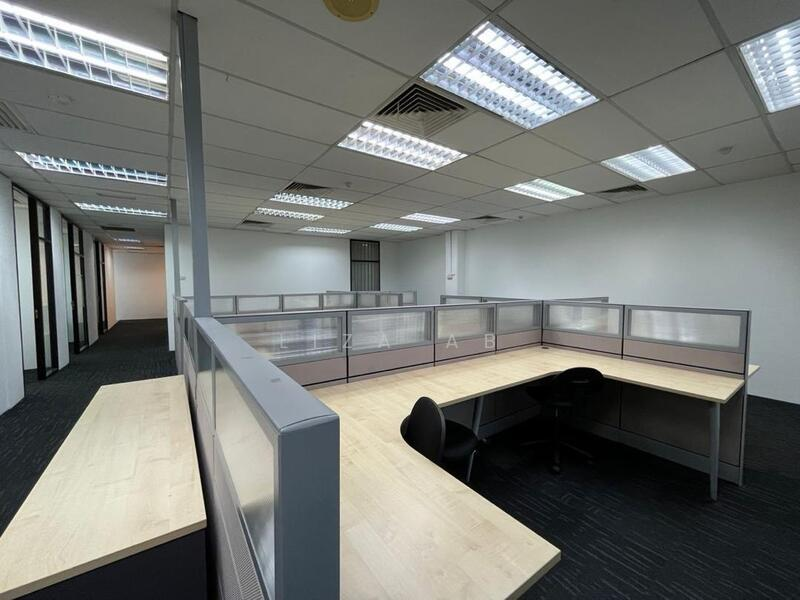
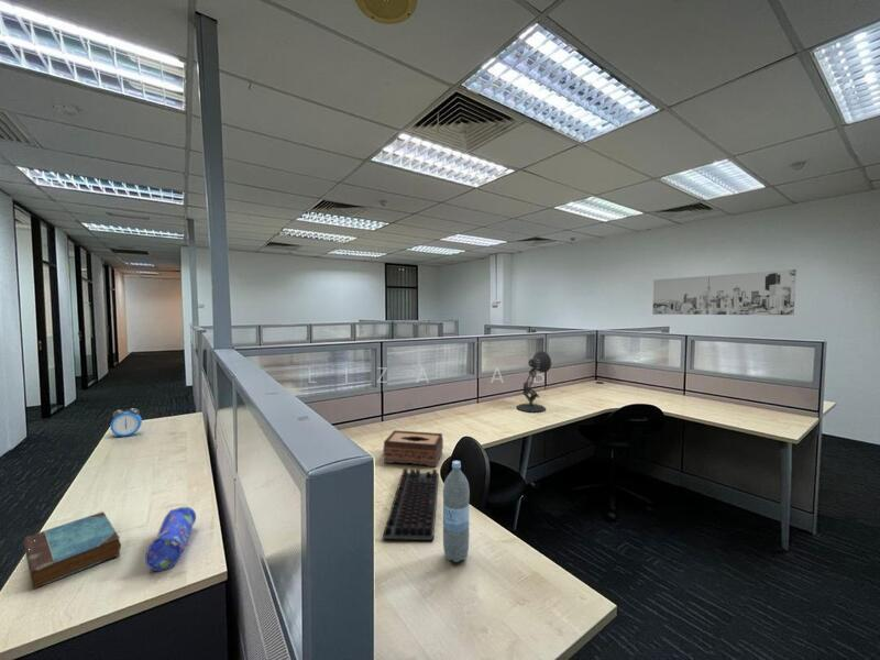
+ desk lamp (531, 380)
+ computer keyboard (415, 497)
+ tissue box (414, 447)
+ book (73, 546)
+ pencil case (173, 535)
+ water bottle (455, 509)
+ wall art (714, 295)
+ alarm clock (127, 421)
